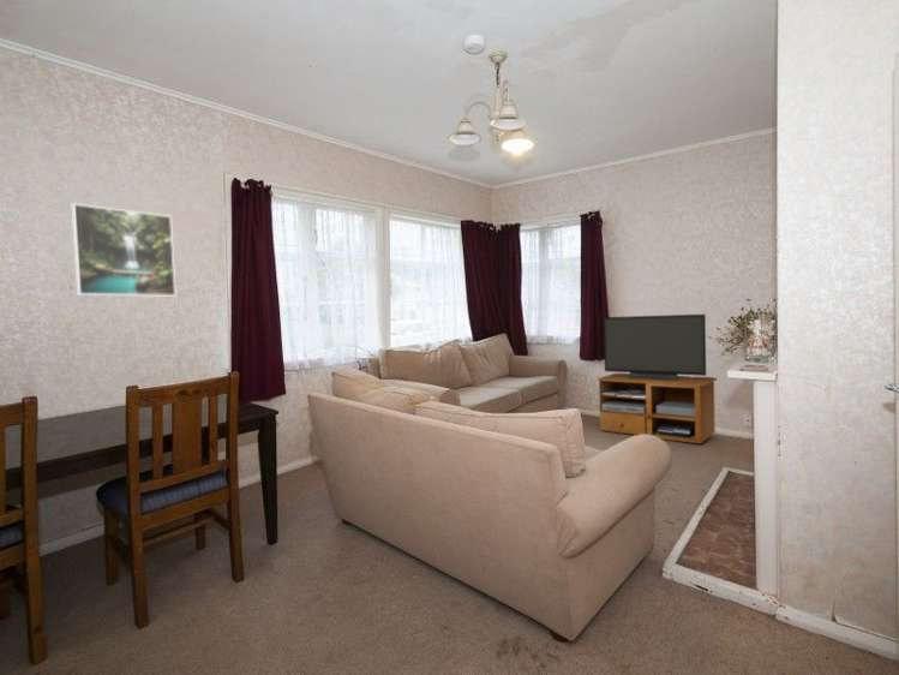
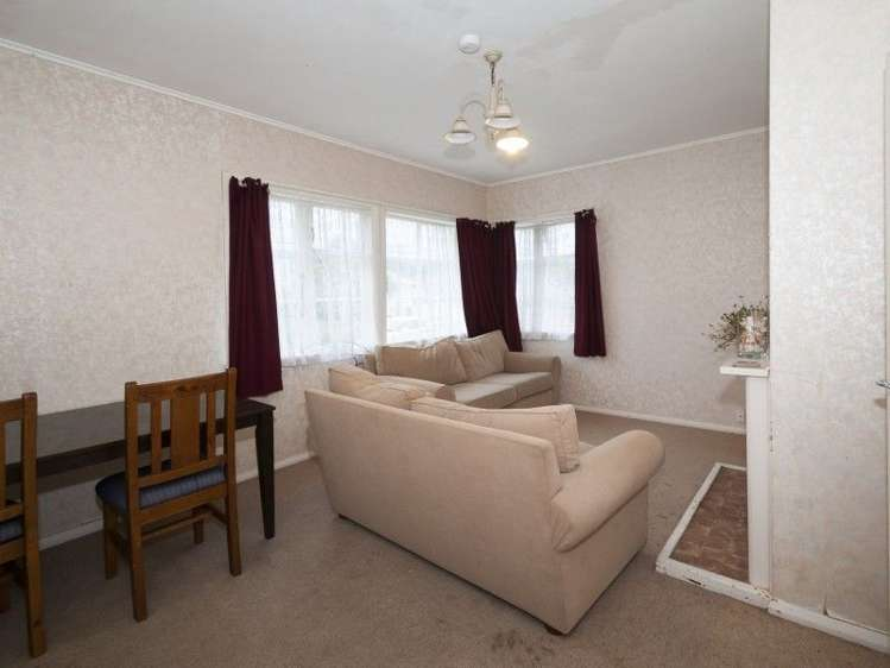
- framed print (126, 252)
- tv stand (653, 374)
